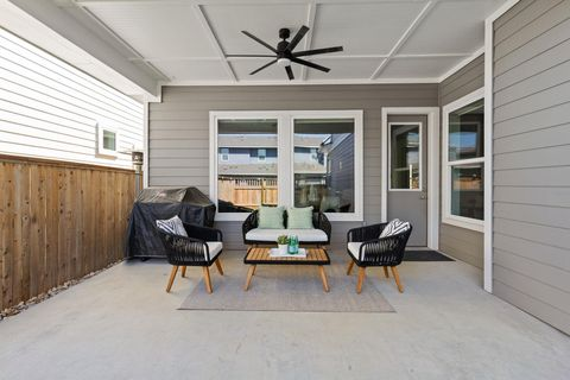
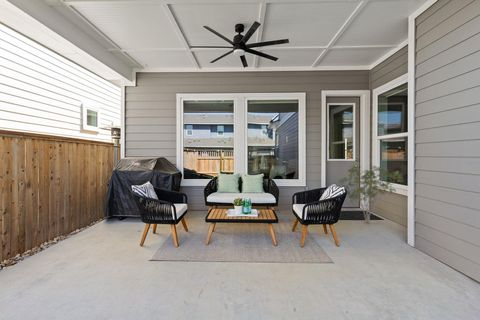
+ shrub (369, 194)
